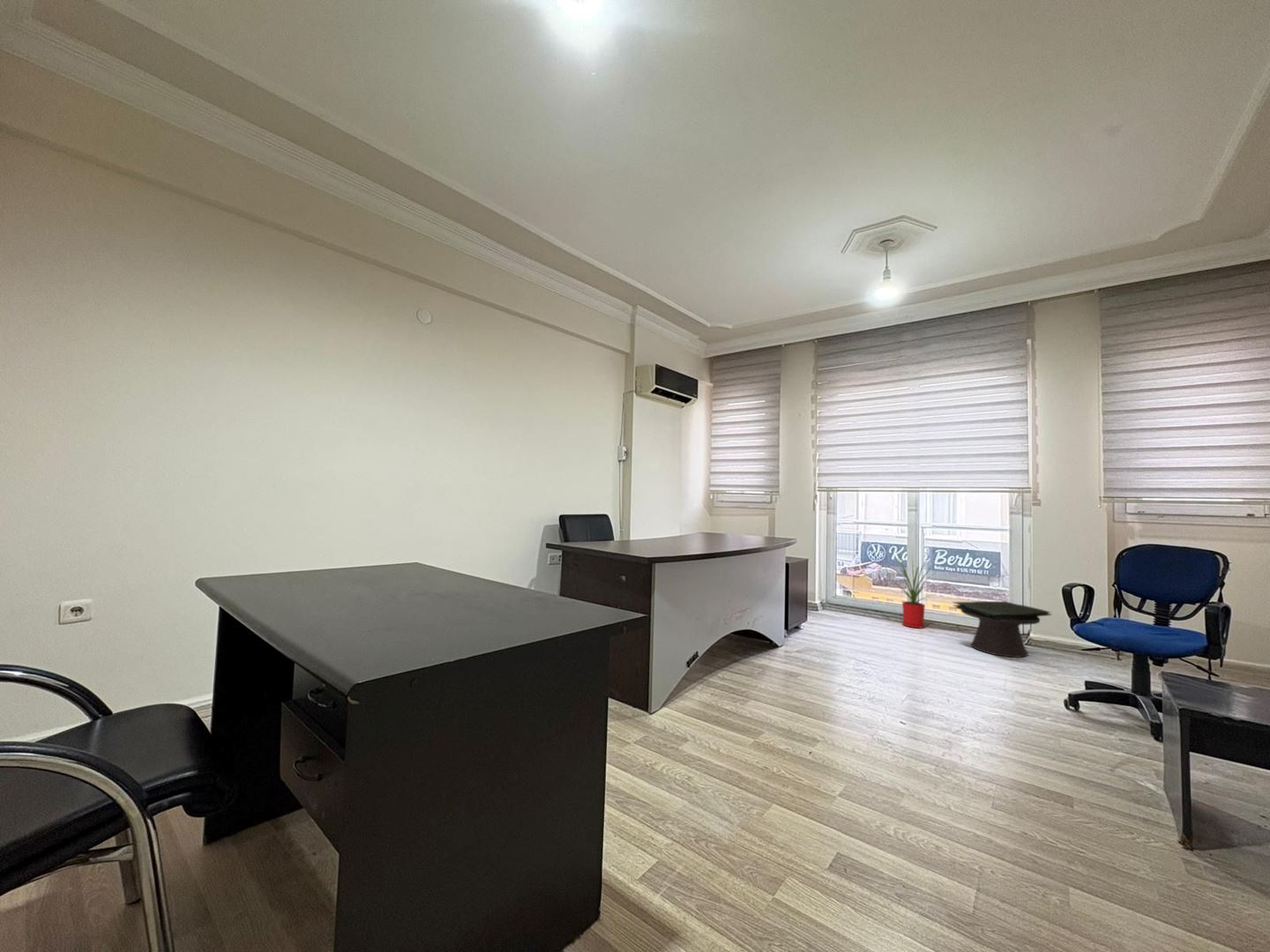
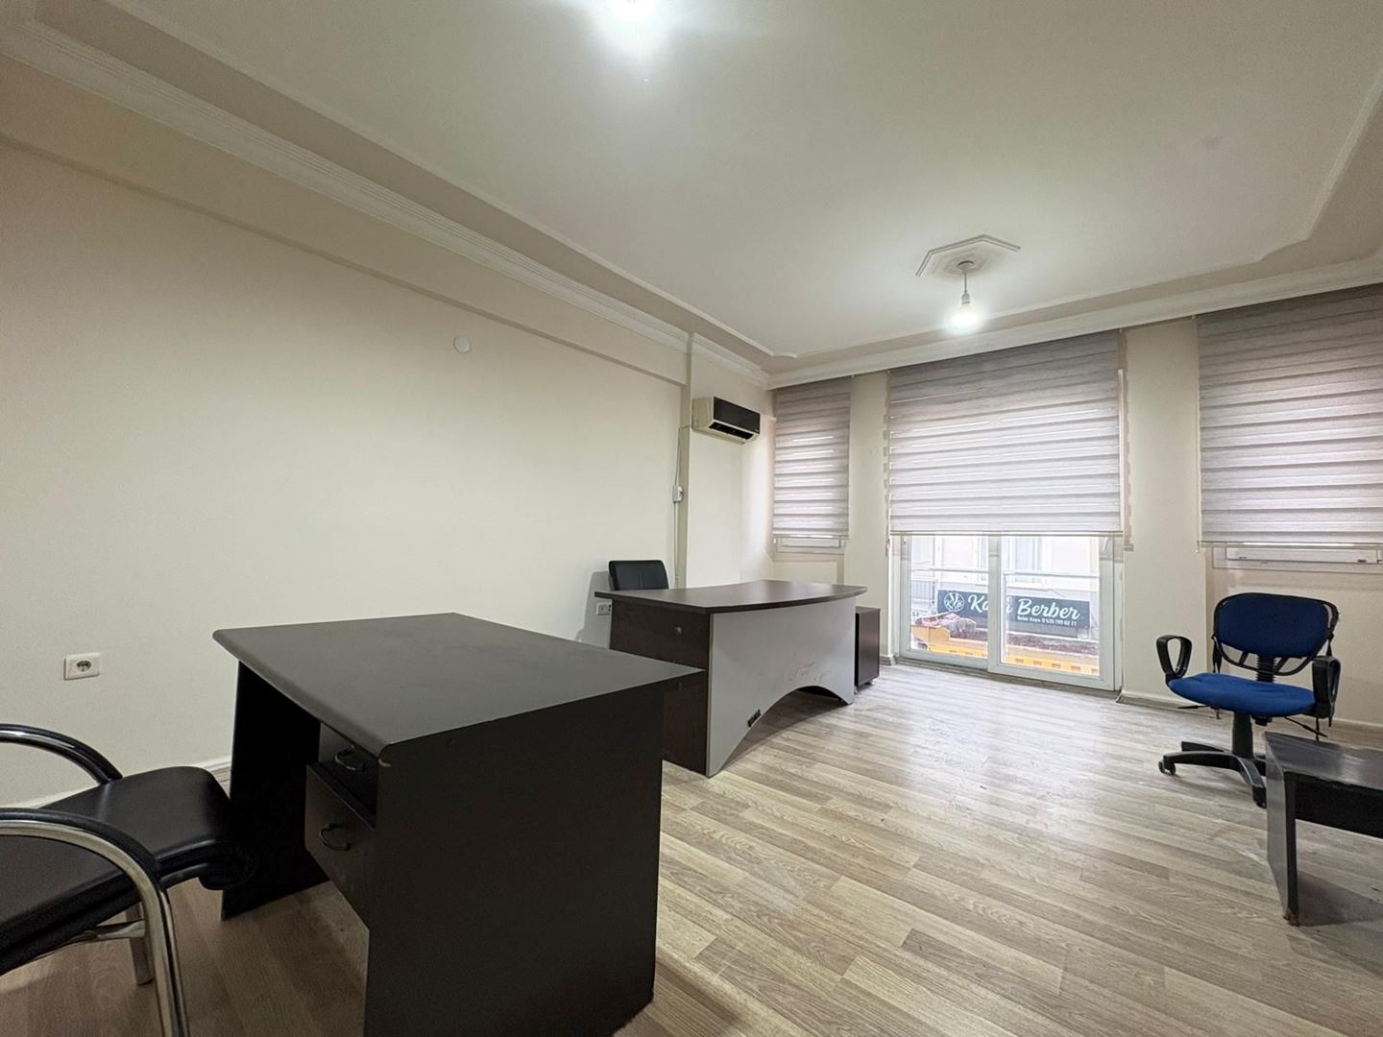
- house plant (914, 589)
- side table (999, 628)
